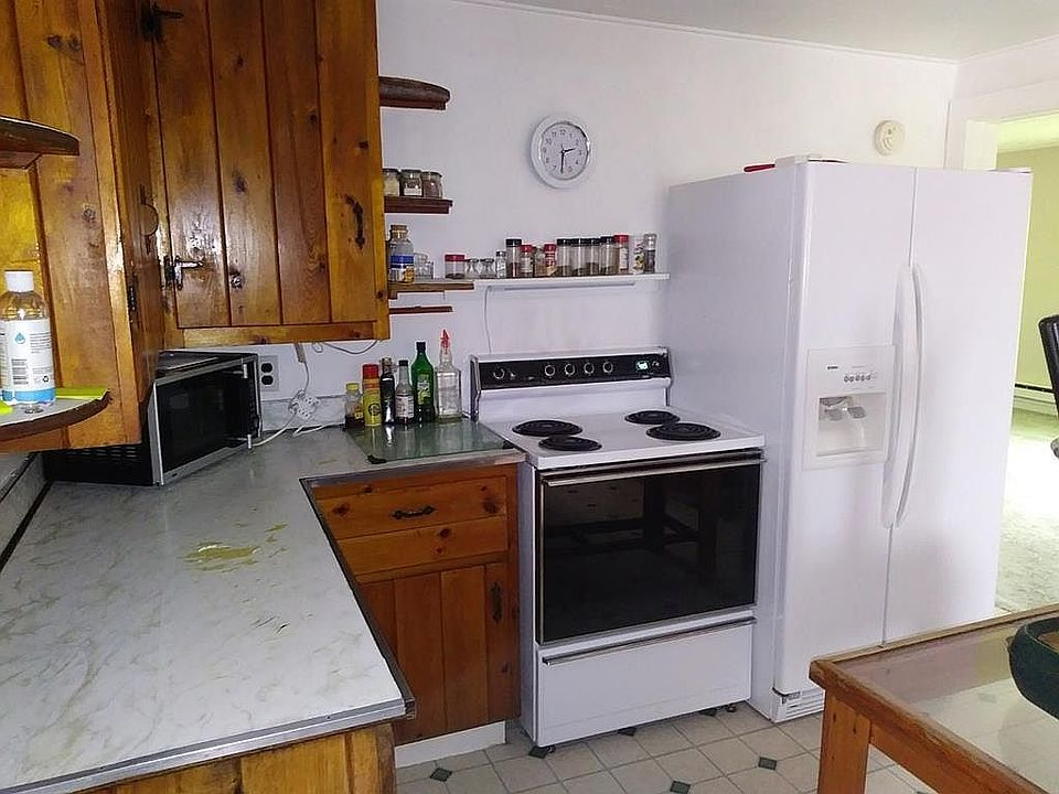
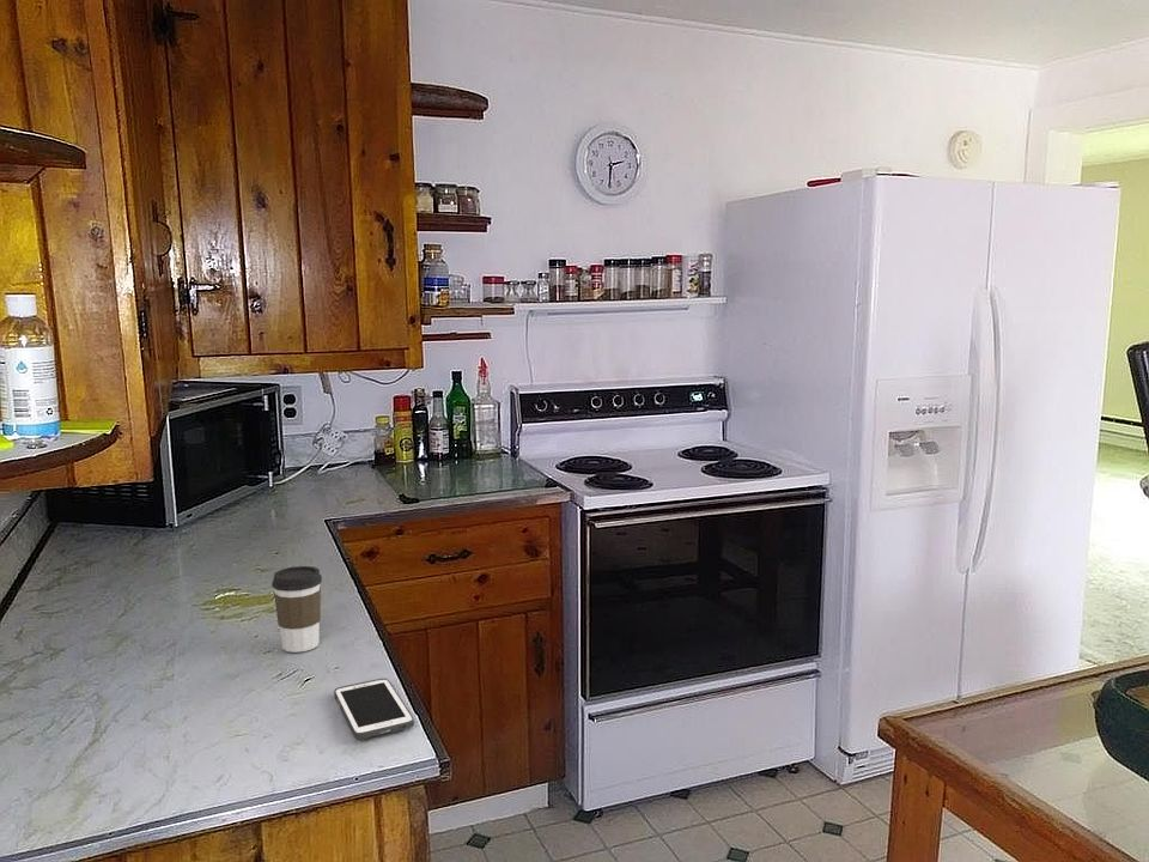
+ cell phone (372, 706)
+ coffee cup (298, 608)
